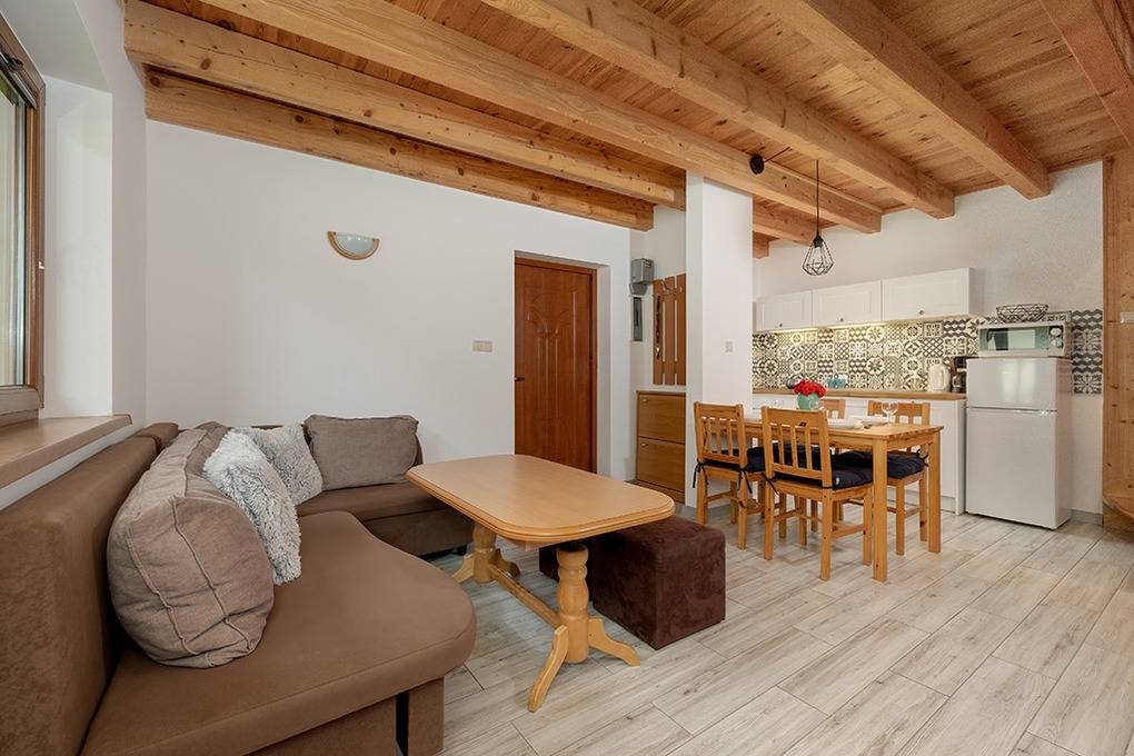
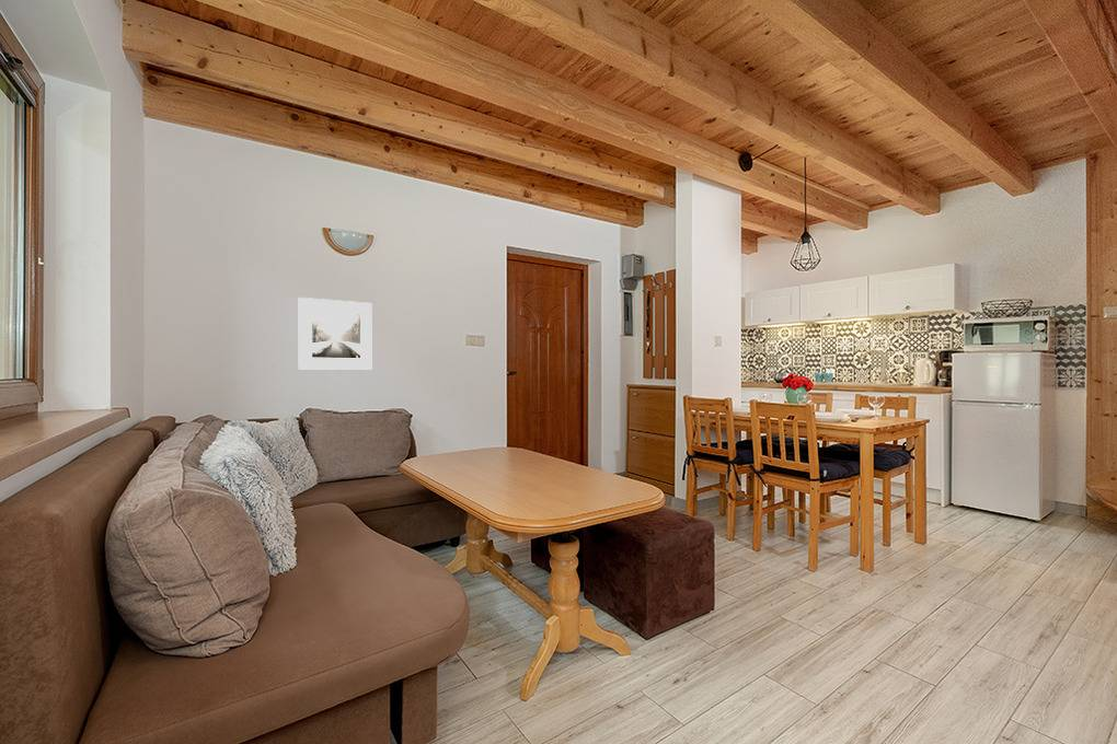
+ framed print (336, 335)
